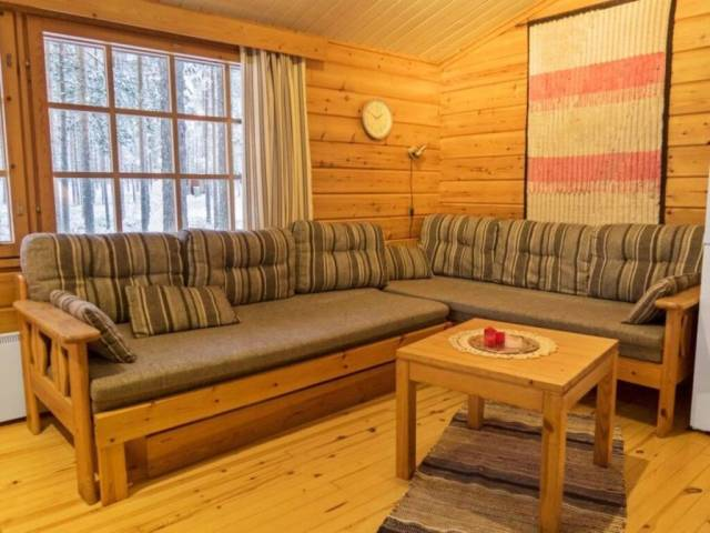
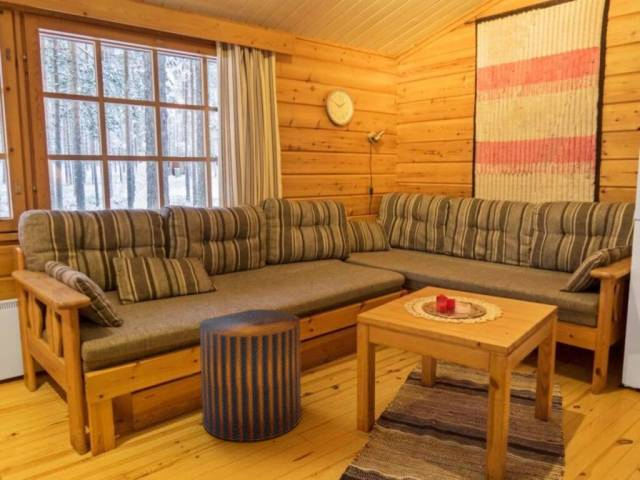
+ stool (251, 369)
